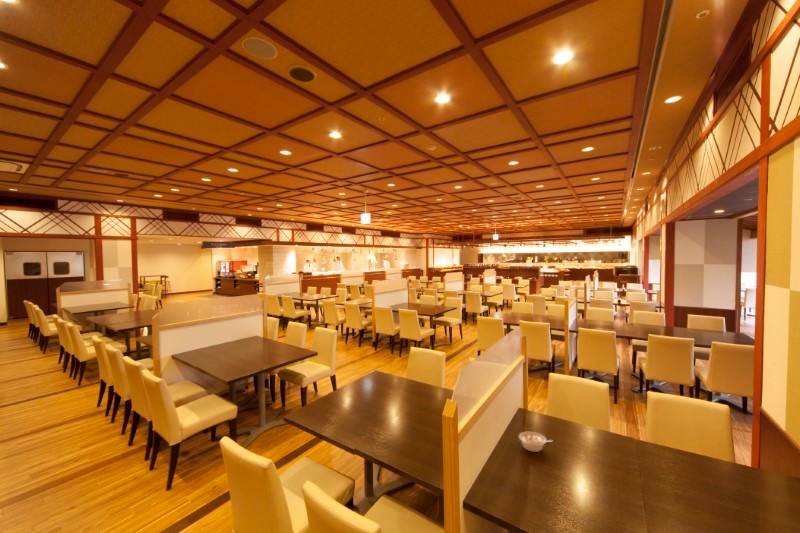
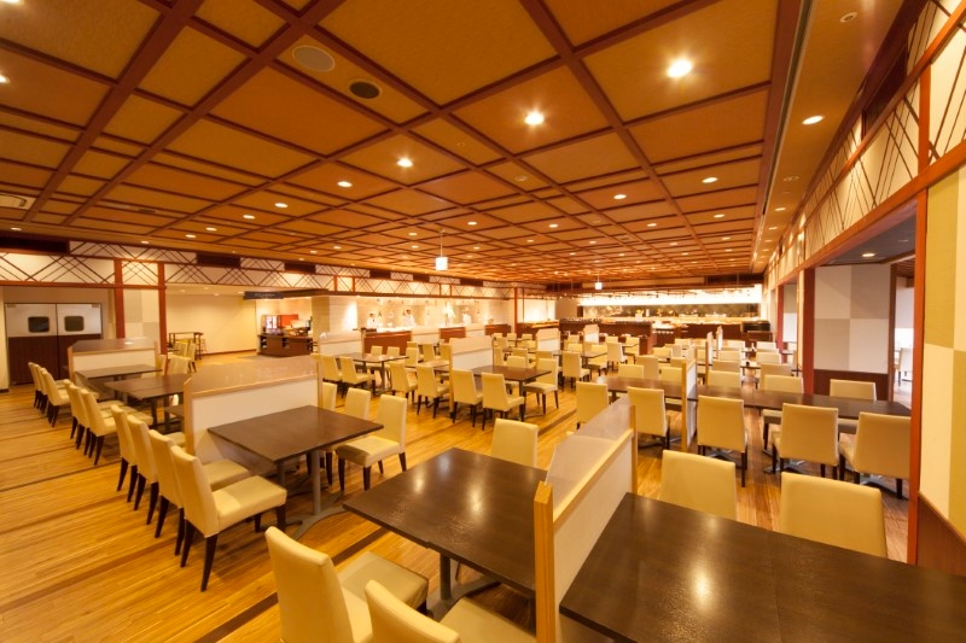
- legume (533, 441)
